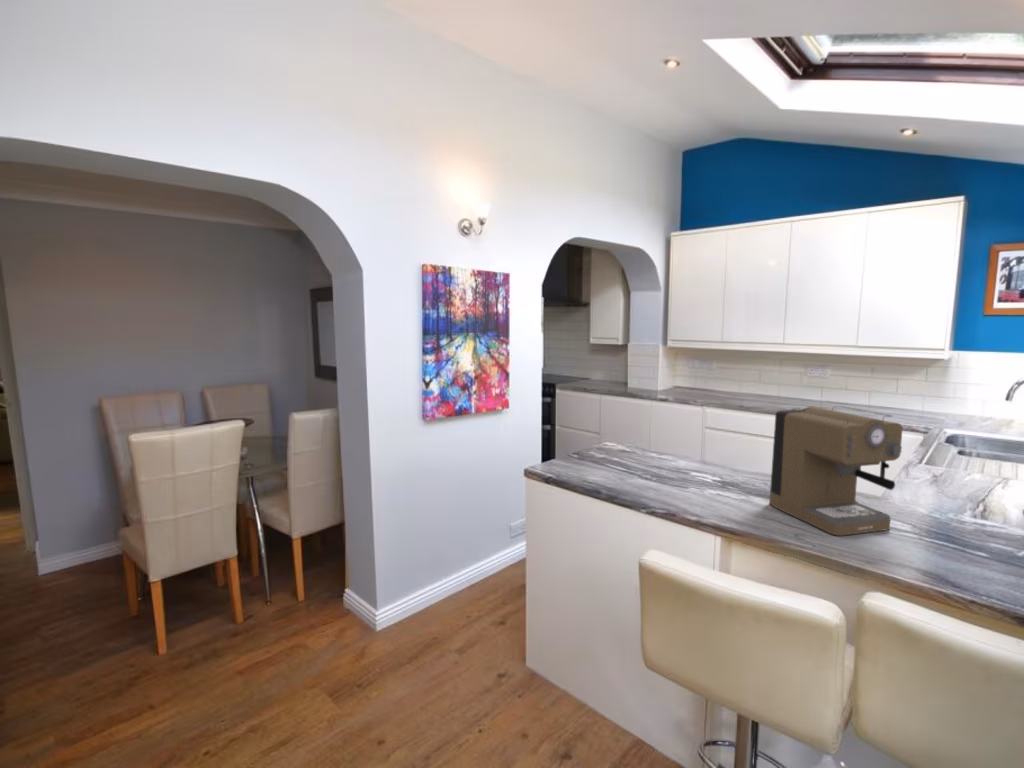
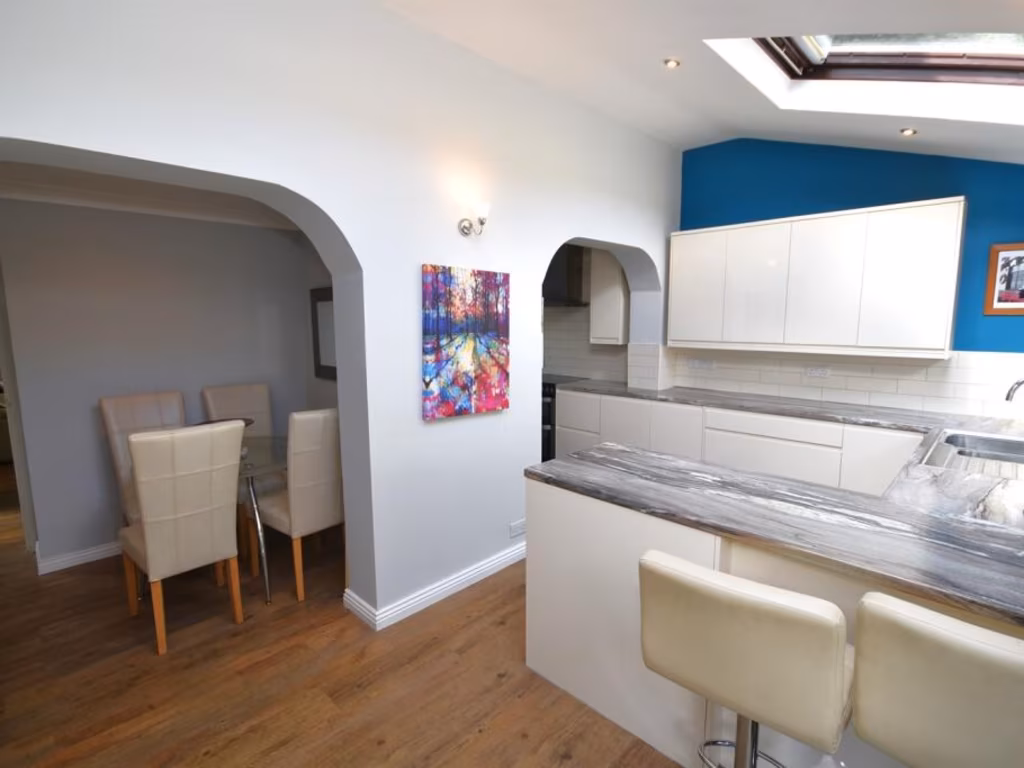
- coffee maker (842, 465)
